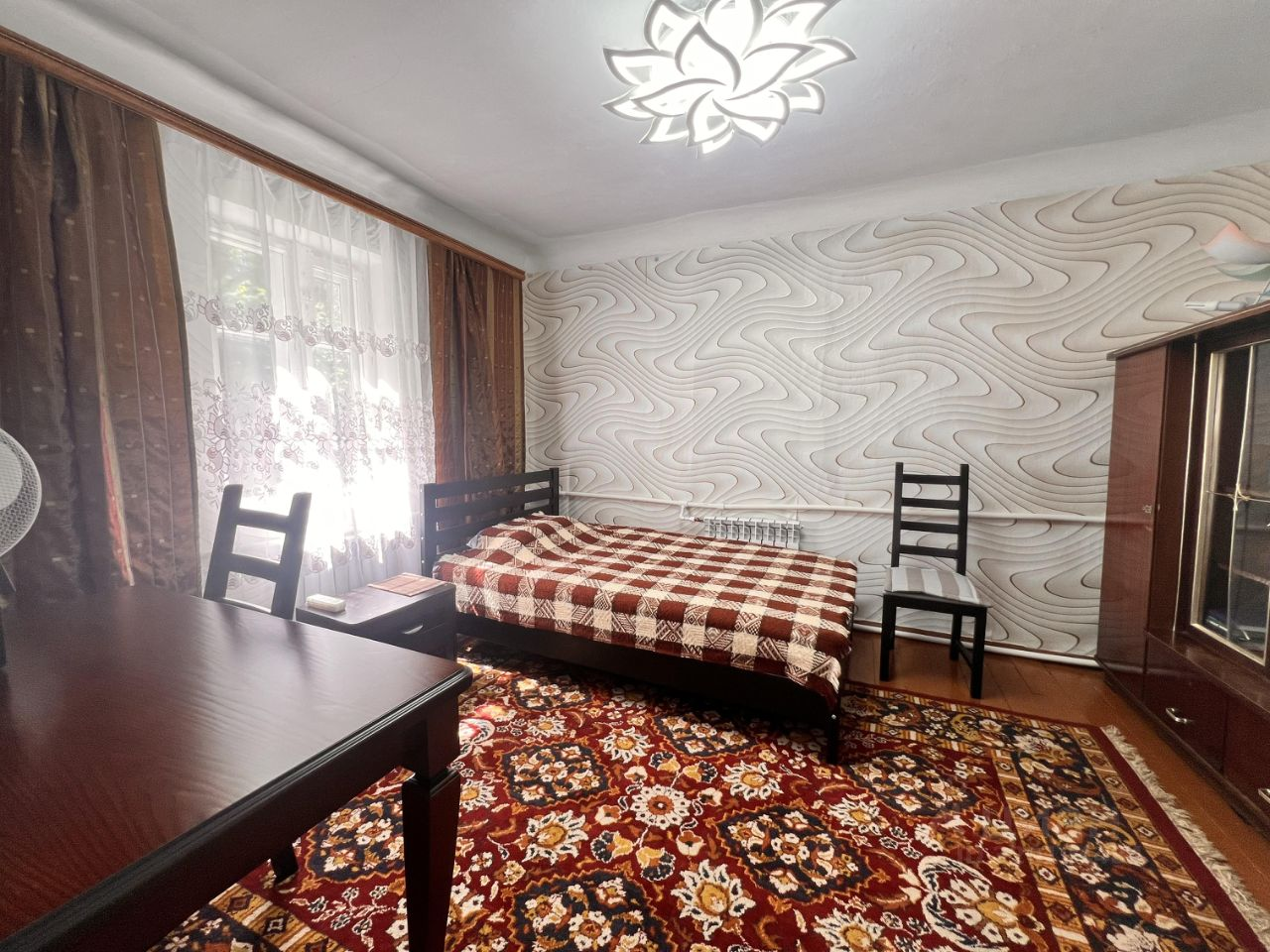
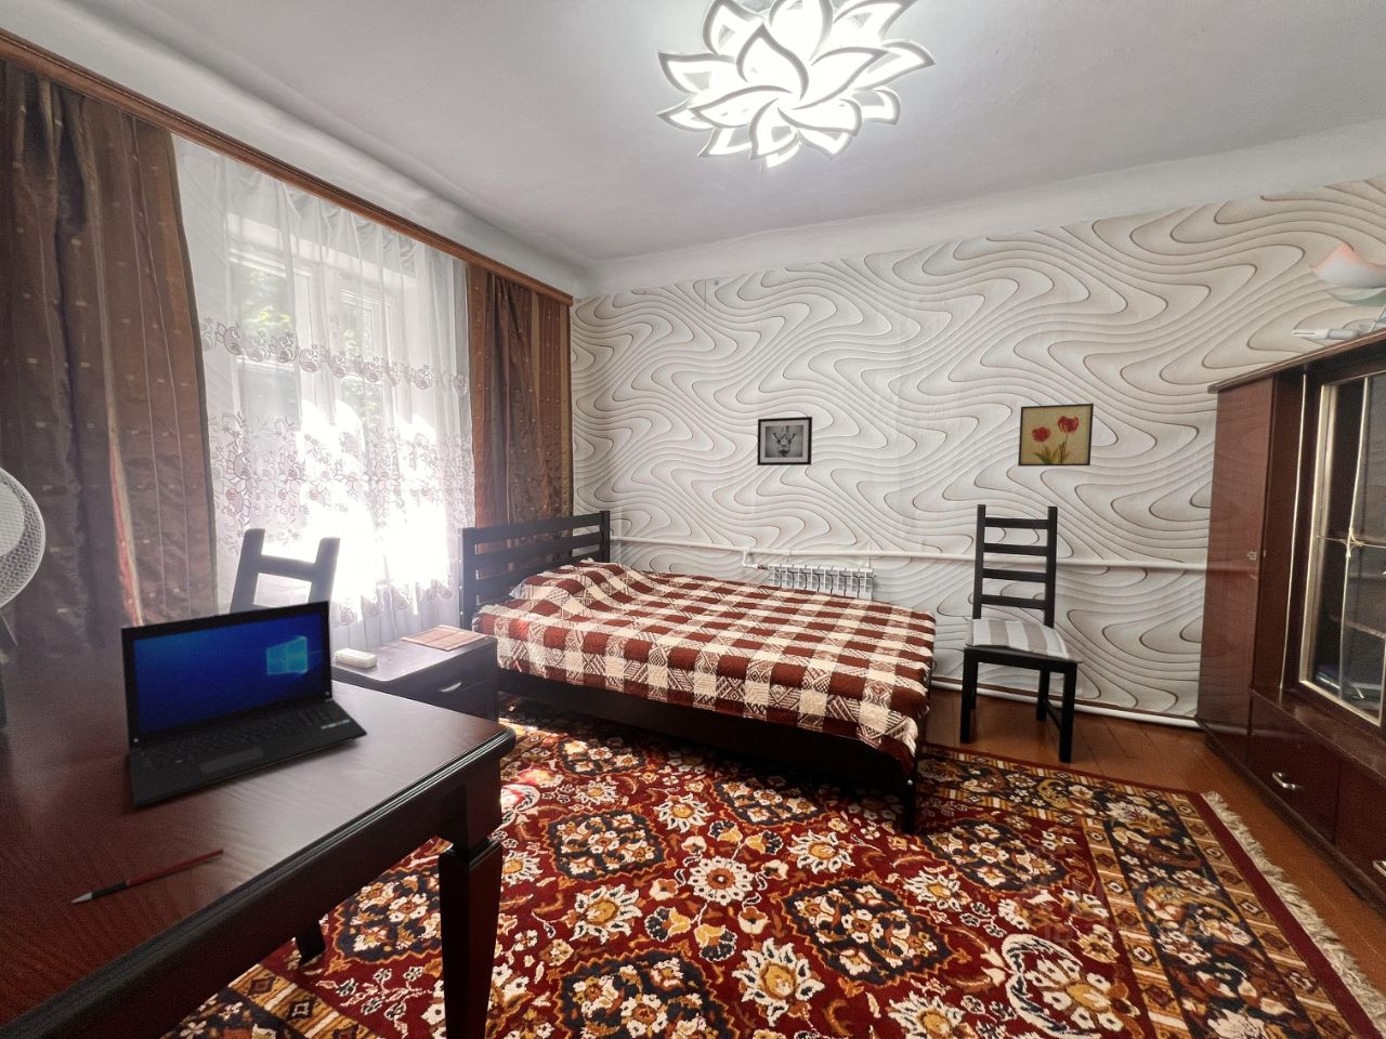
+ wall art (1053, 435)
+ pen (155, 873)
+ laptop (249, 685)
+ wall art (784, 442)
